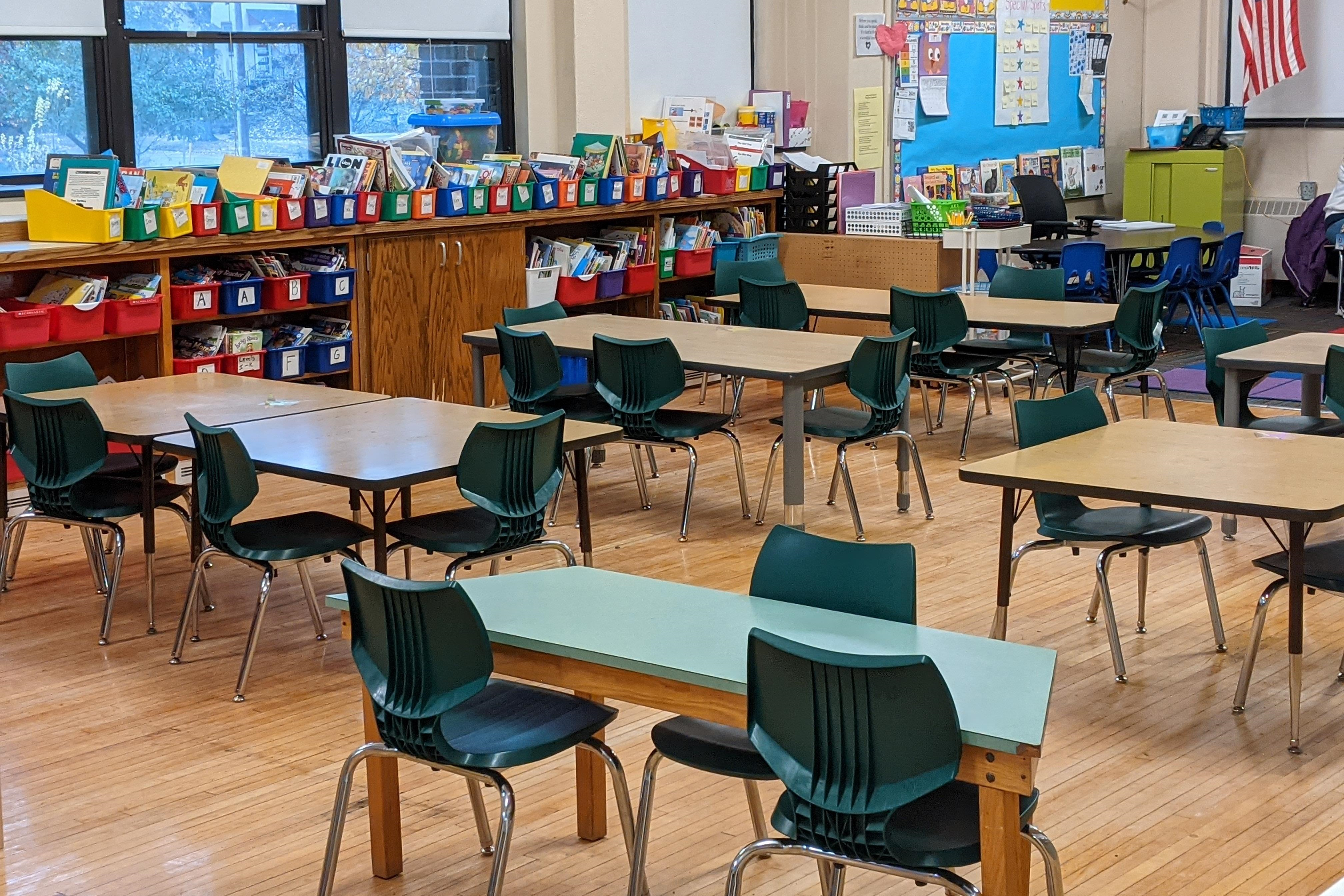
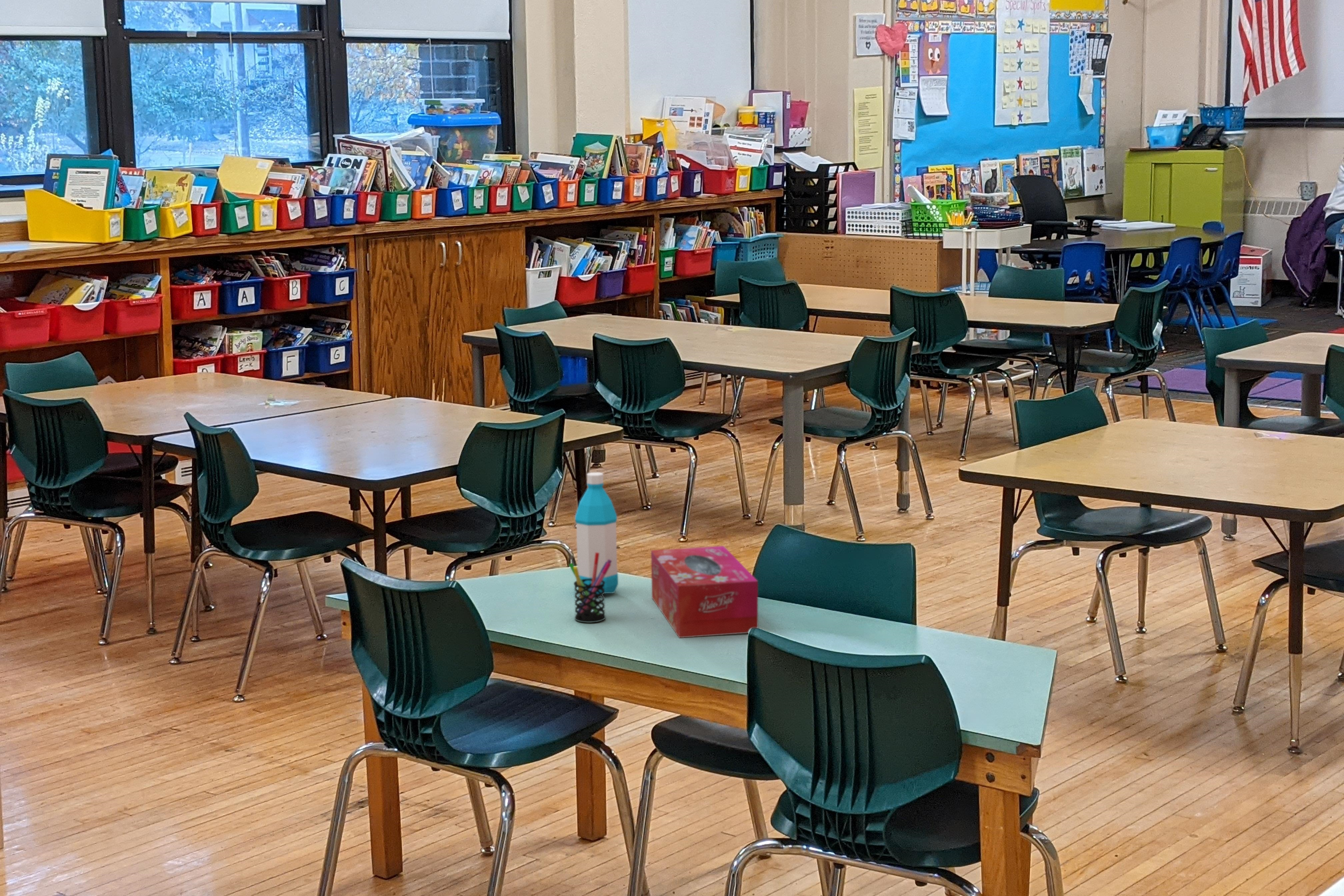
+ tissue box (702, 590)
+ water bottle (596, 533)
+ pen holder (587, 586)
